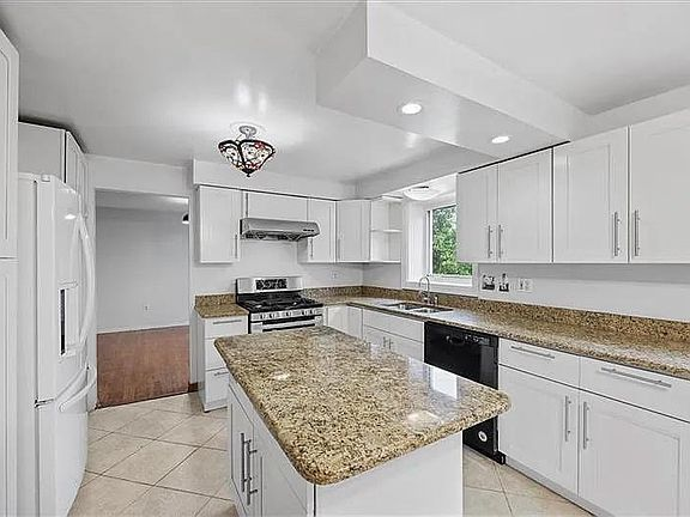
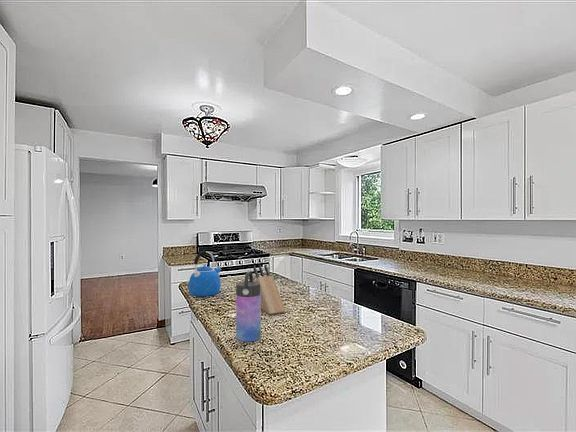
+ knife block (267, 287)
+ water bottle (248, 304)
+ kettle (207, 271)
